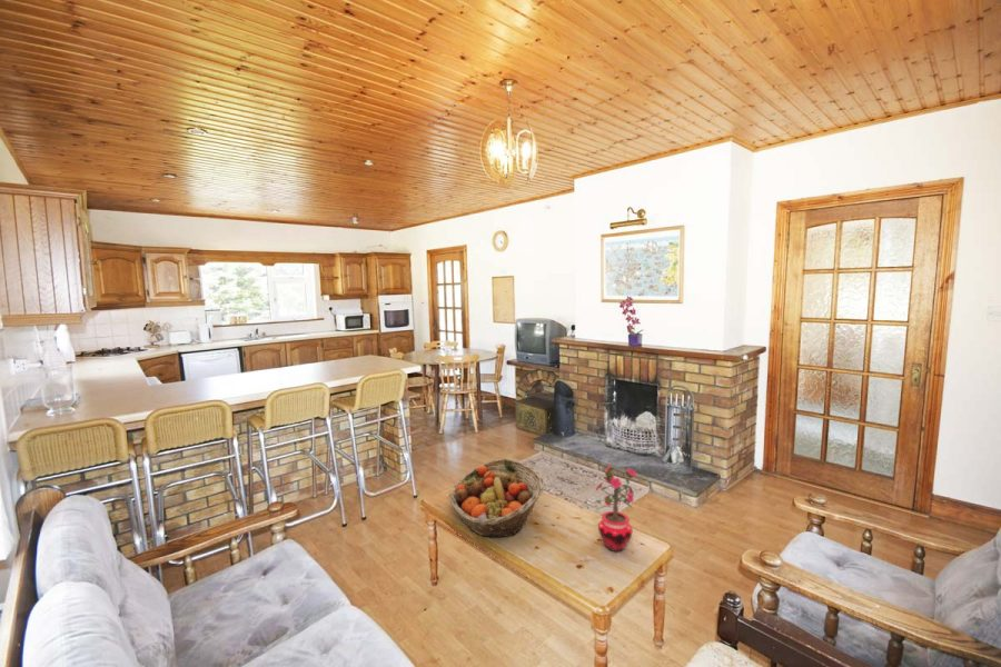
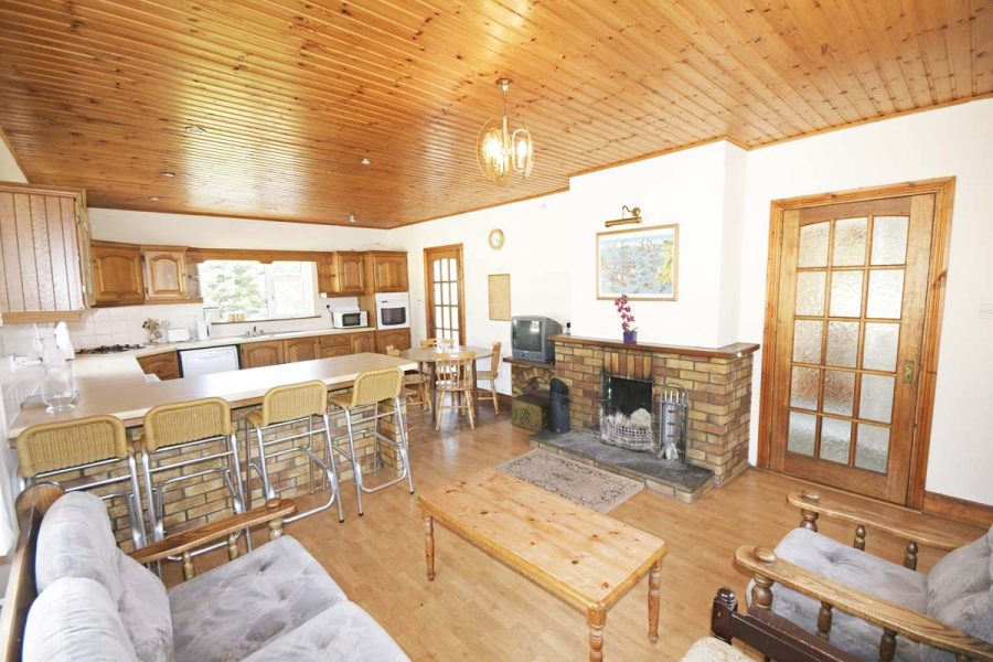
- fruit basket (496, 495)
- potted plant (614, 506)
